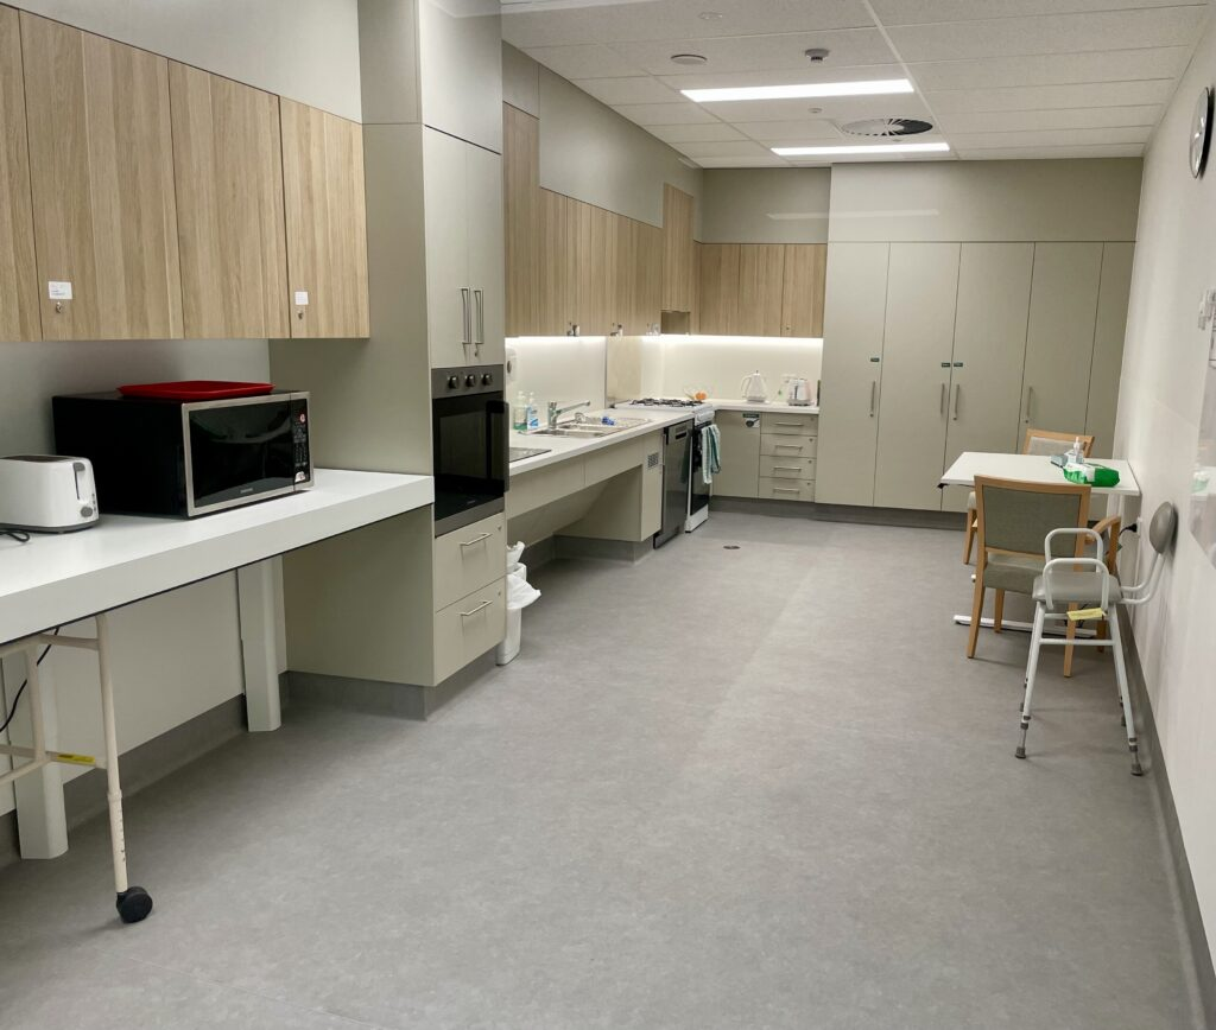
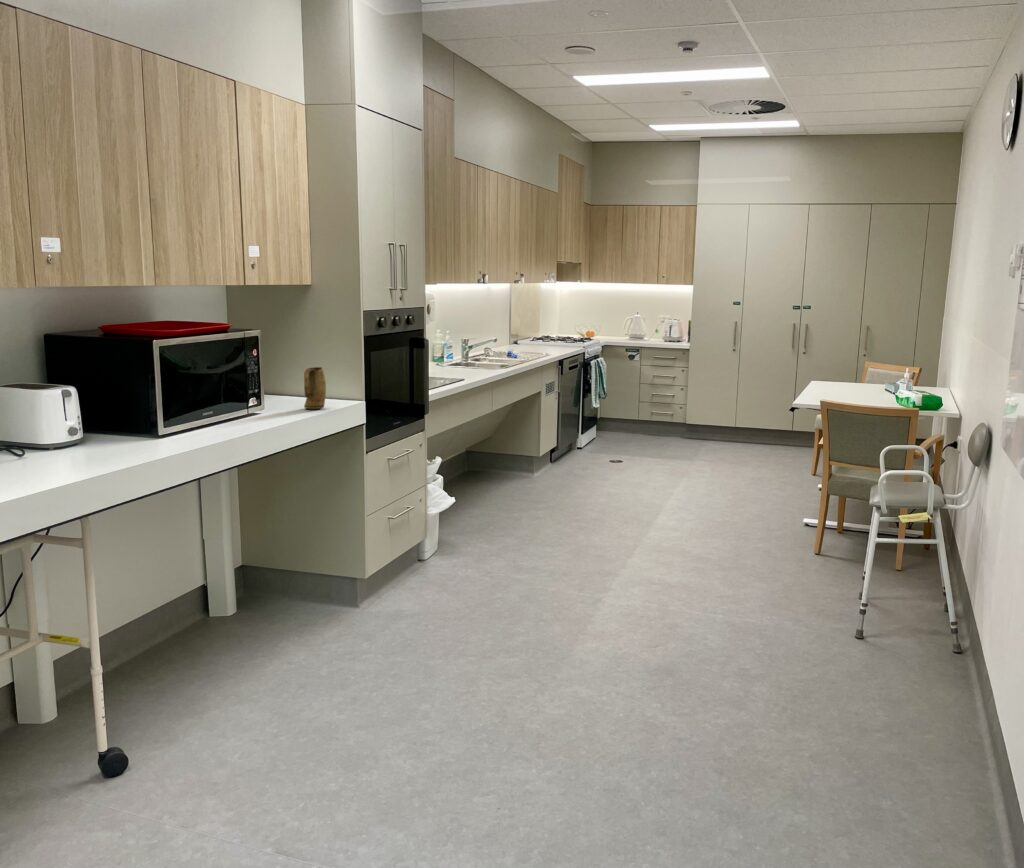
+ mug (311, 388)
